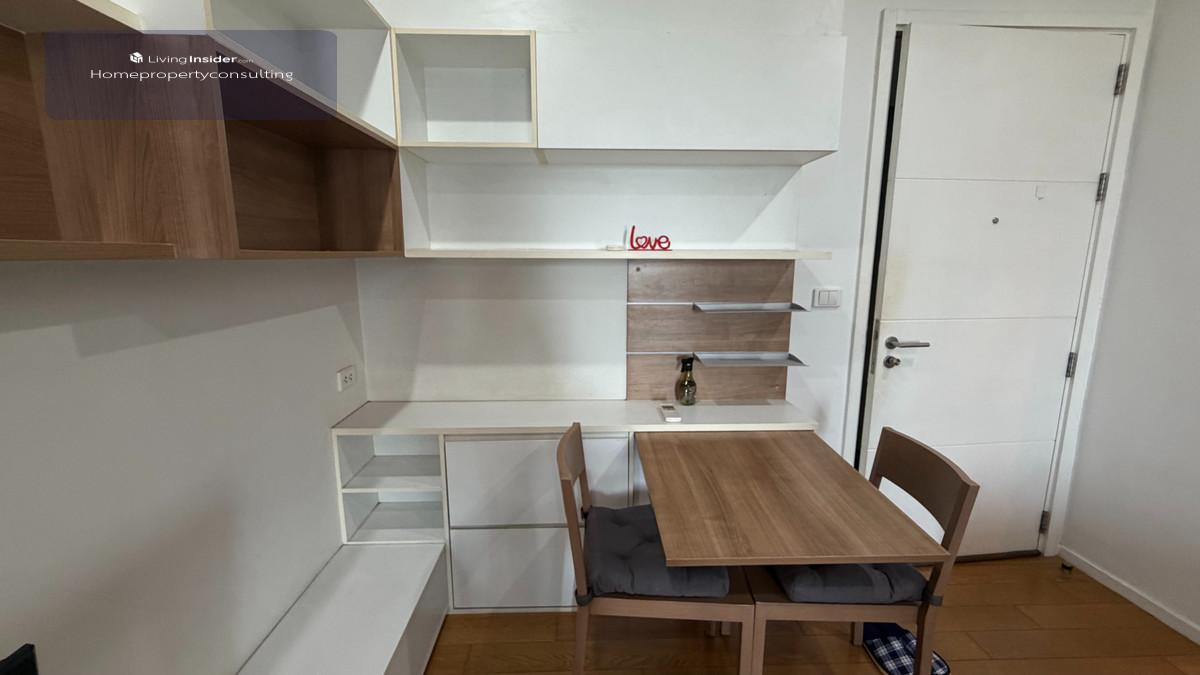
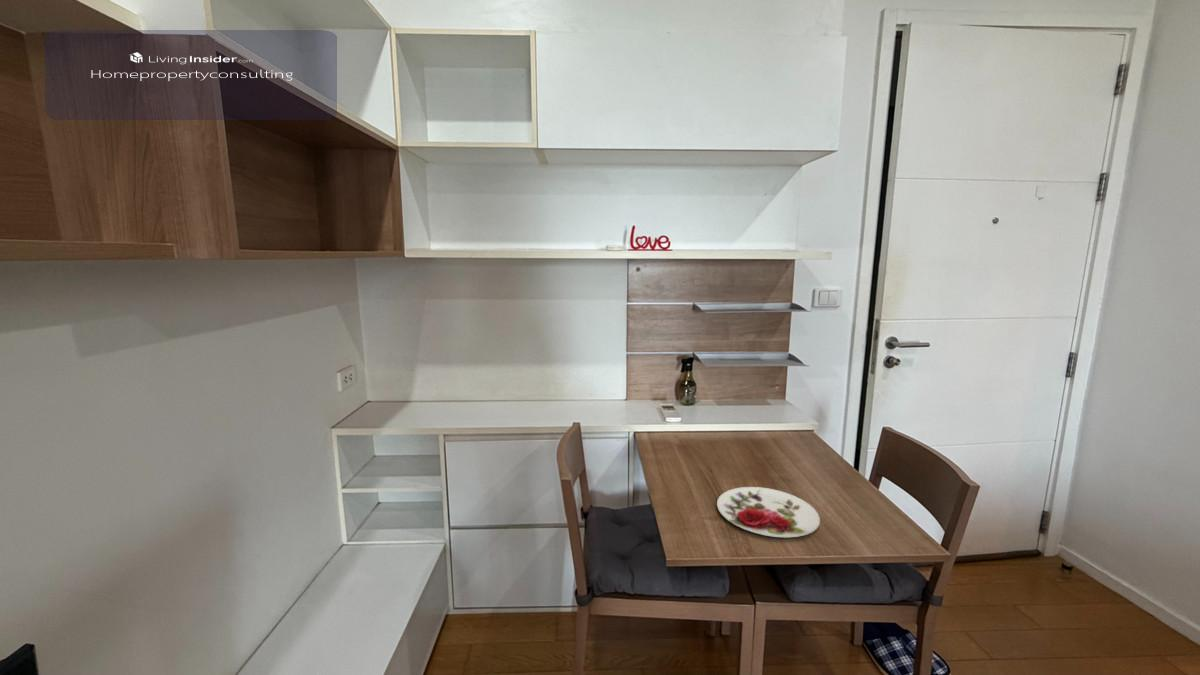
+ plate (766, 509)
